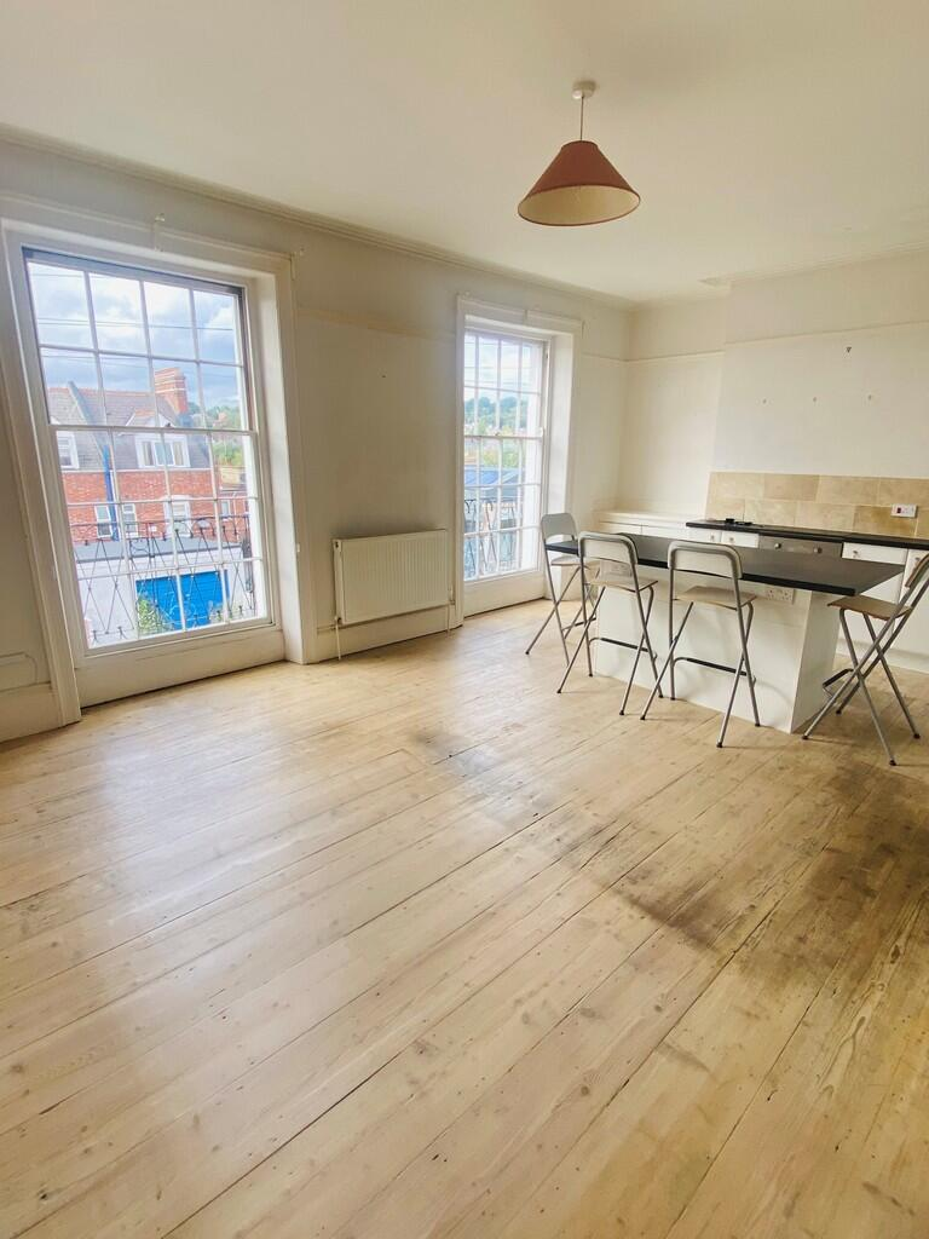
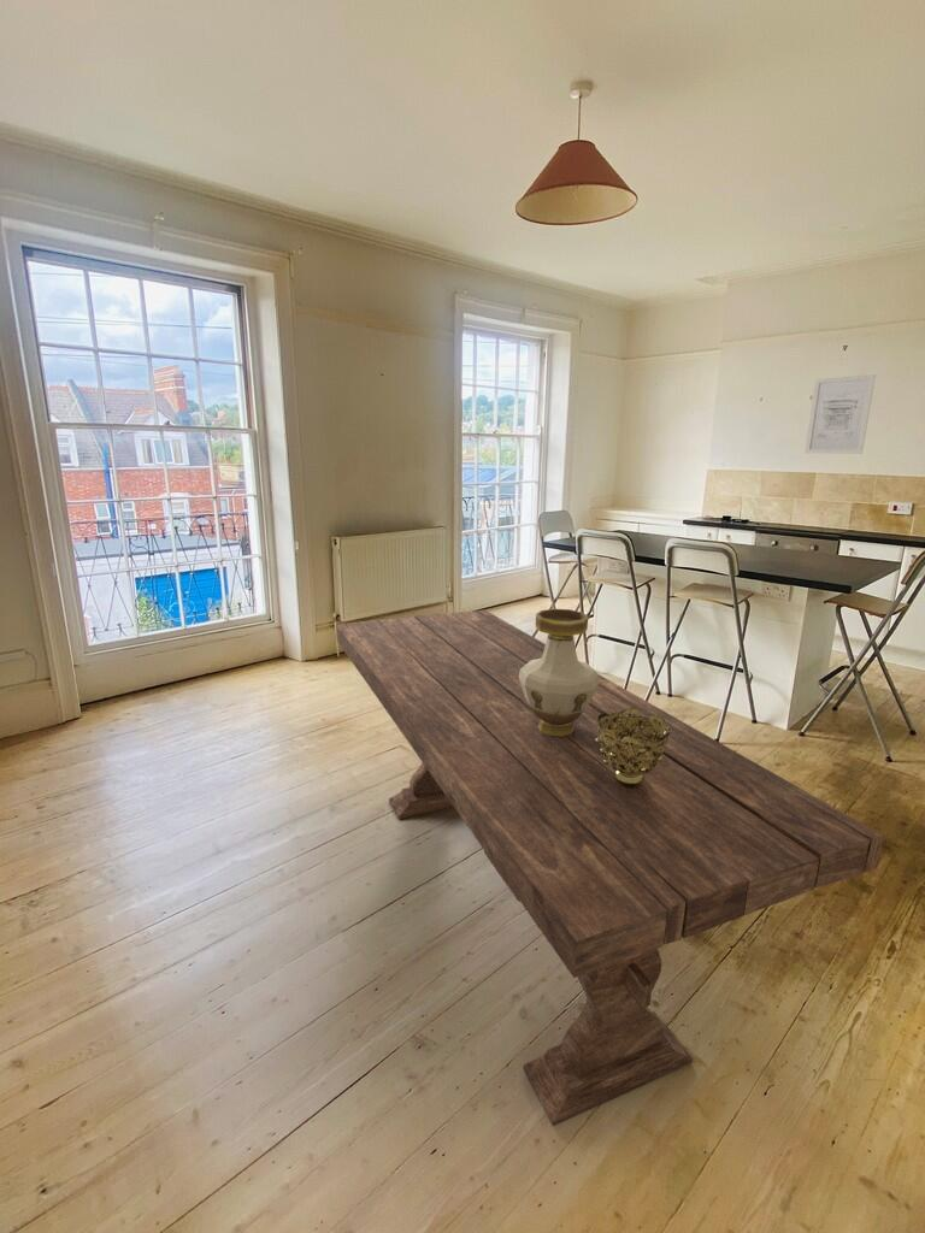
+ dining table (503, 800)
+ wall art (838, 415)
+ vase (559, 672)
+ decorative bowl (630, 750)
